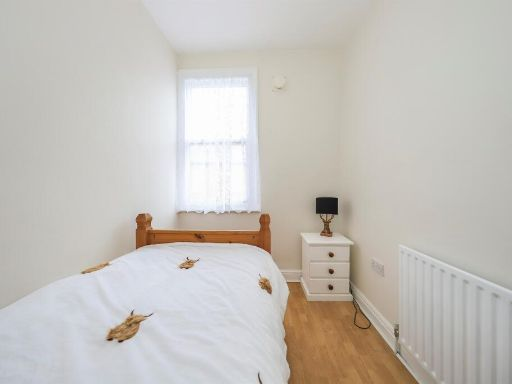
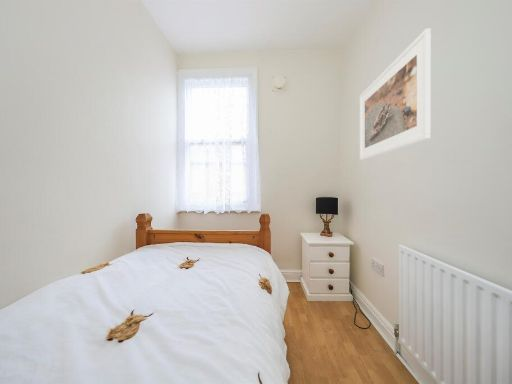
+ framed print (386, 111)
